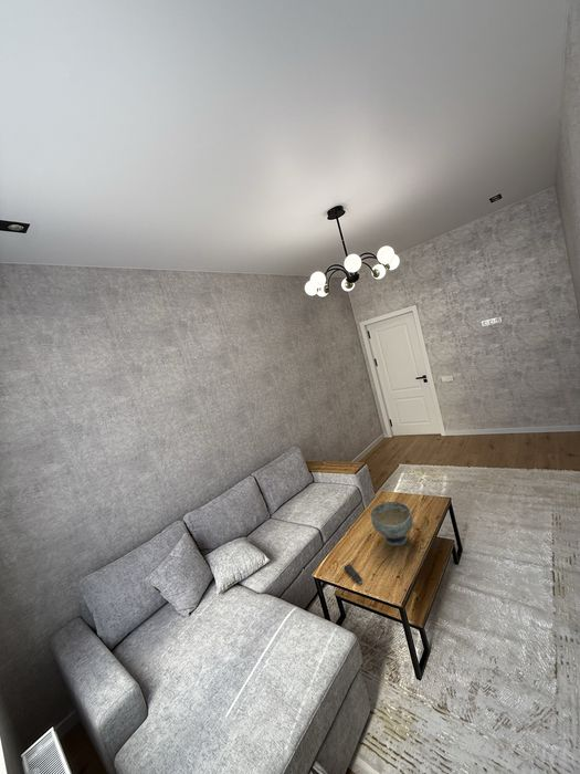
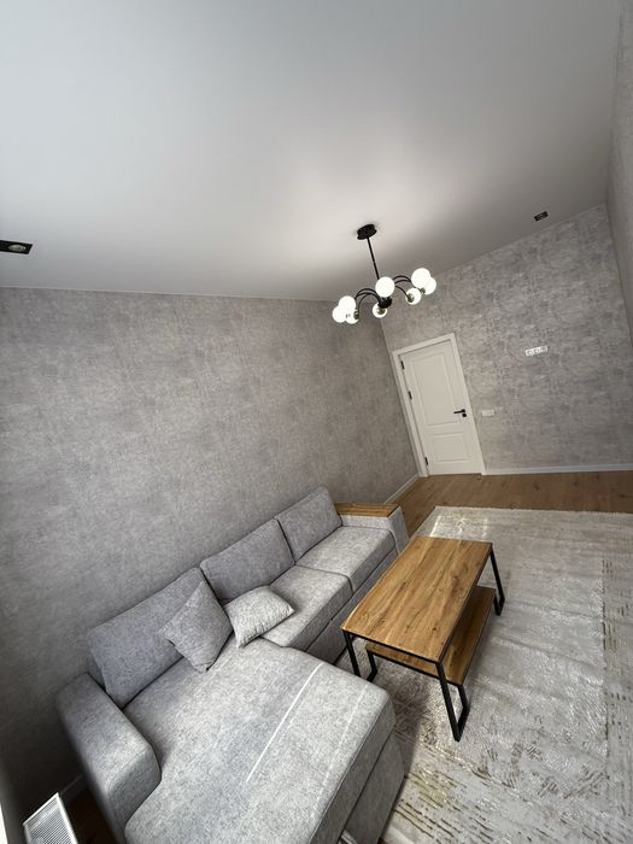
- remote control (354, 573)
- decorative bowl (393, 525)
